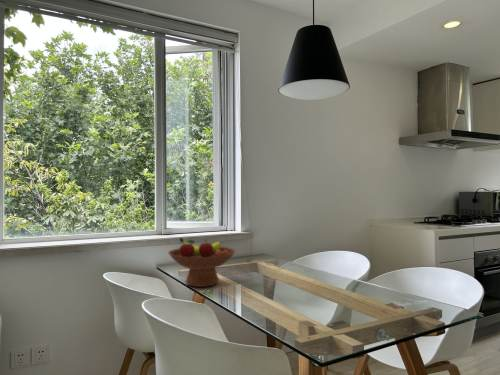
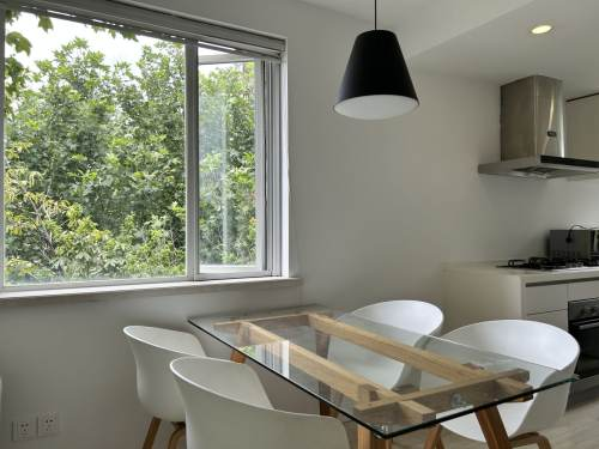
- fruit bowl (202, 260)
